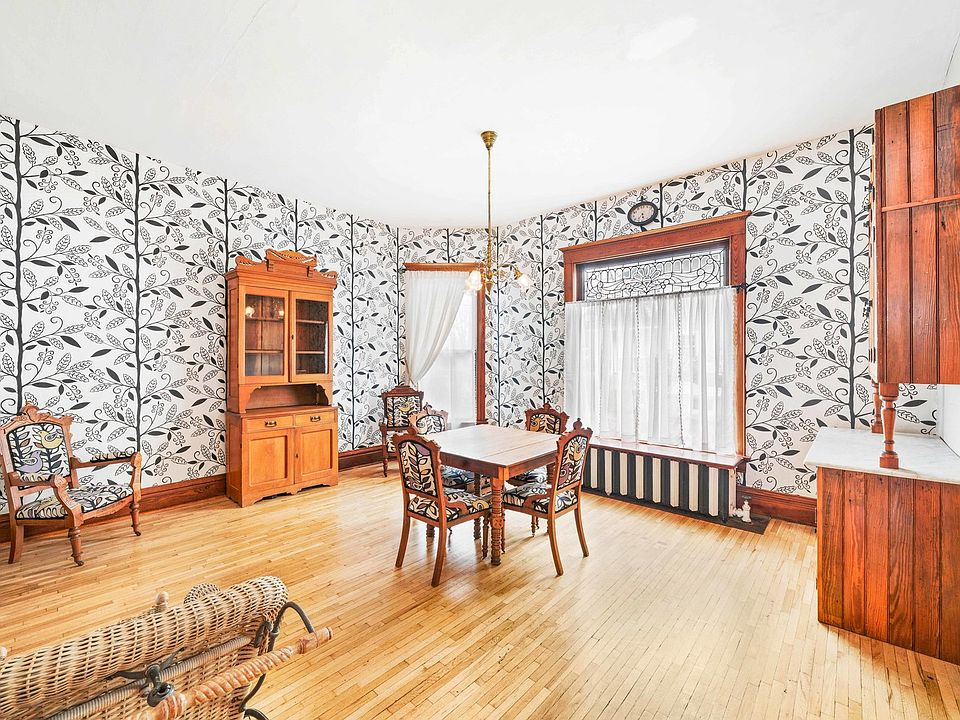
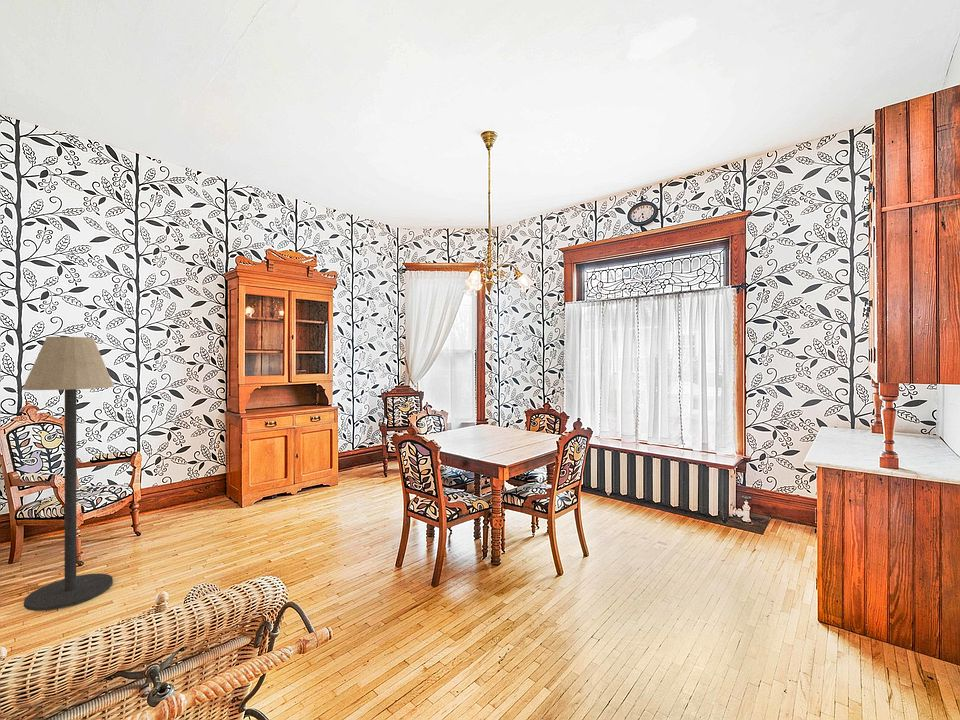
+ floor lamp (70, 464)
